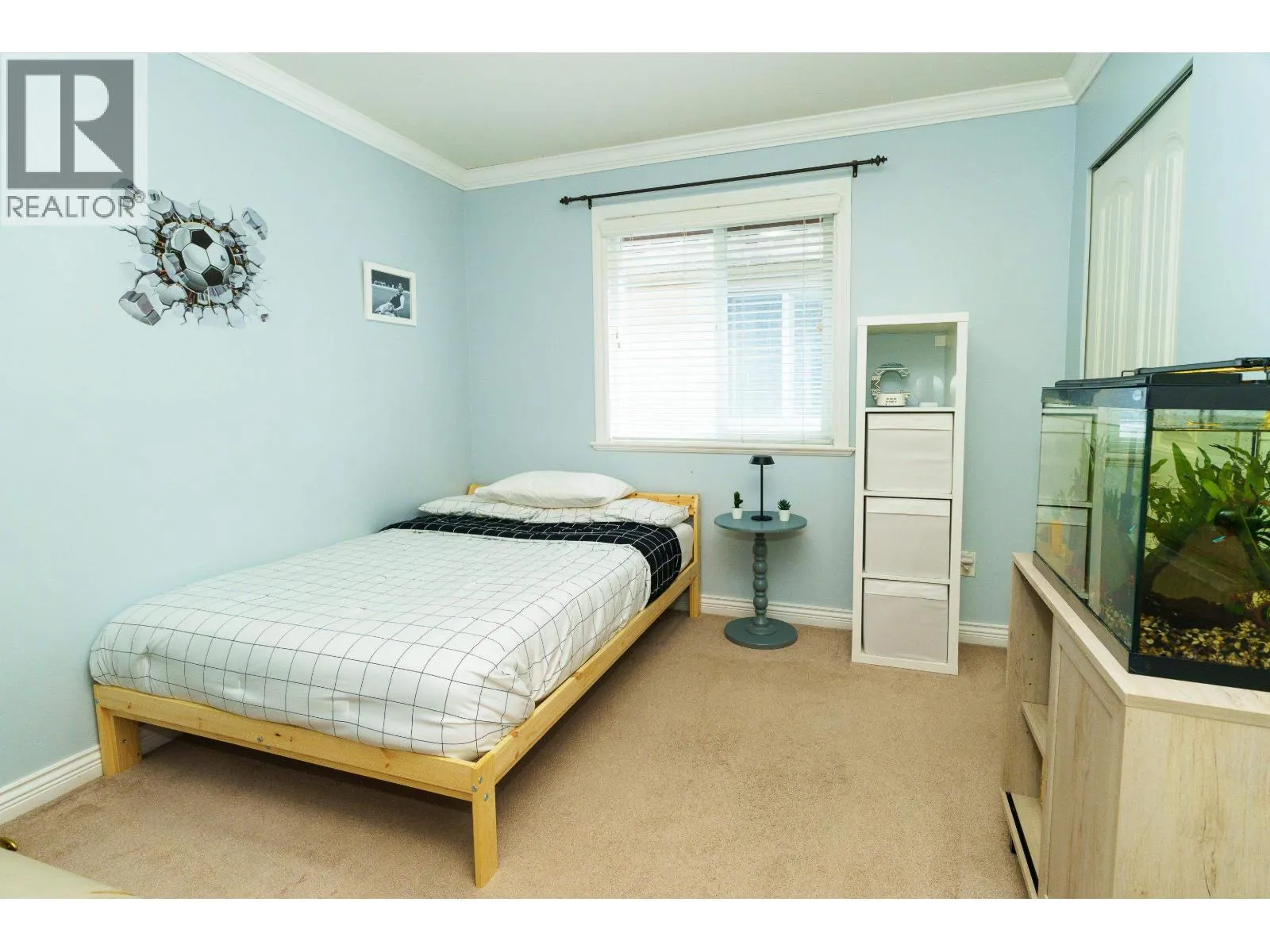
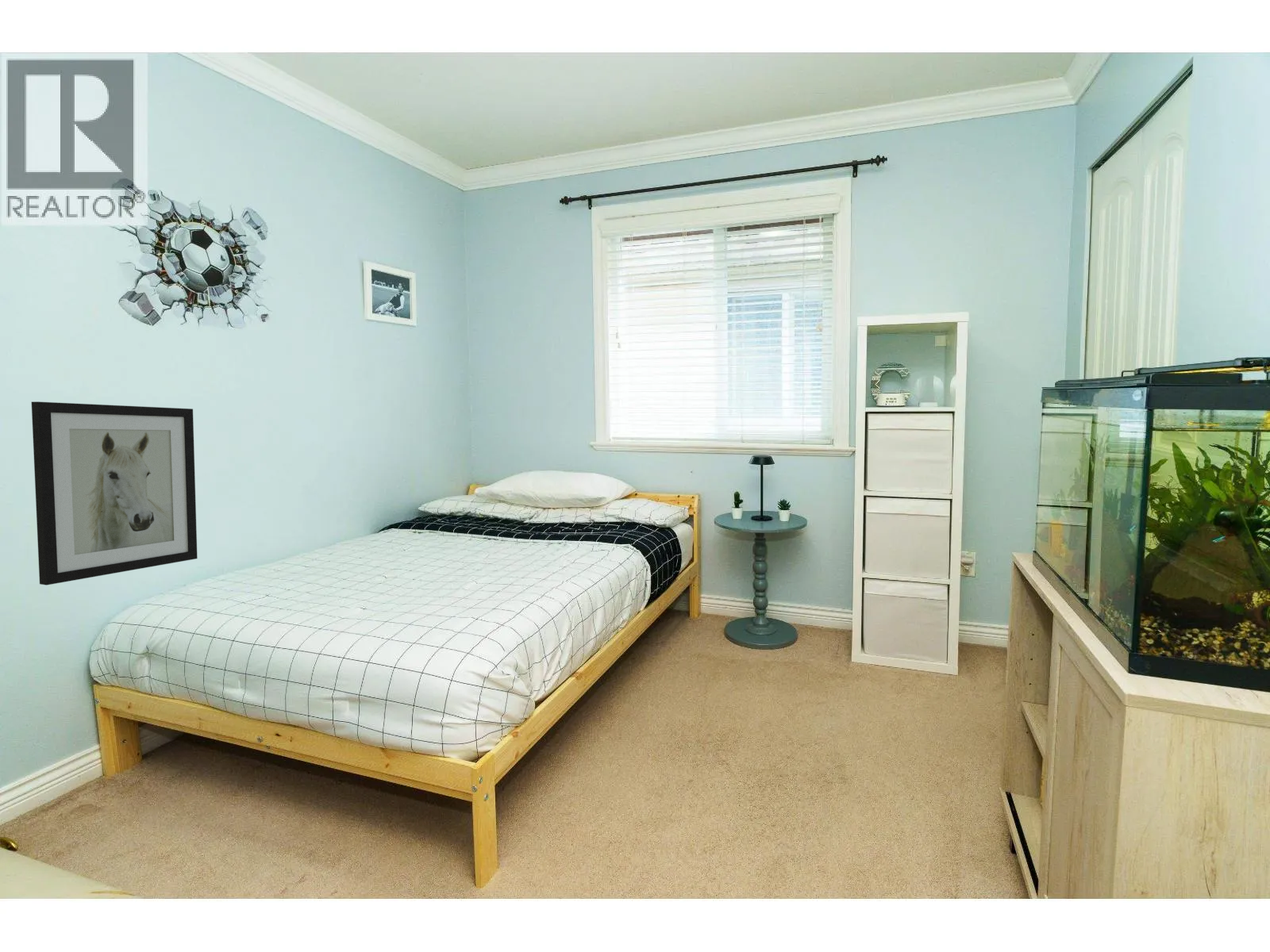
+ wall art (123, 488)
